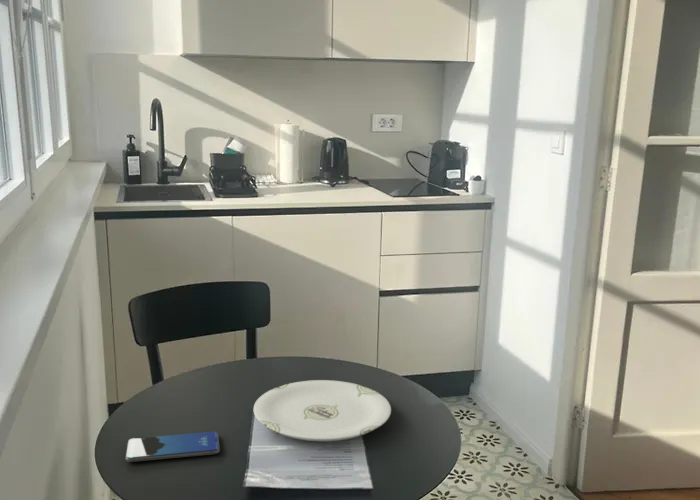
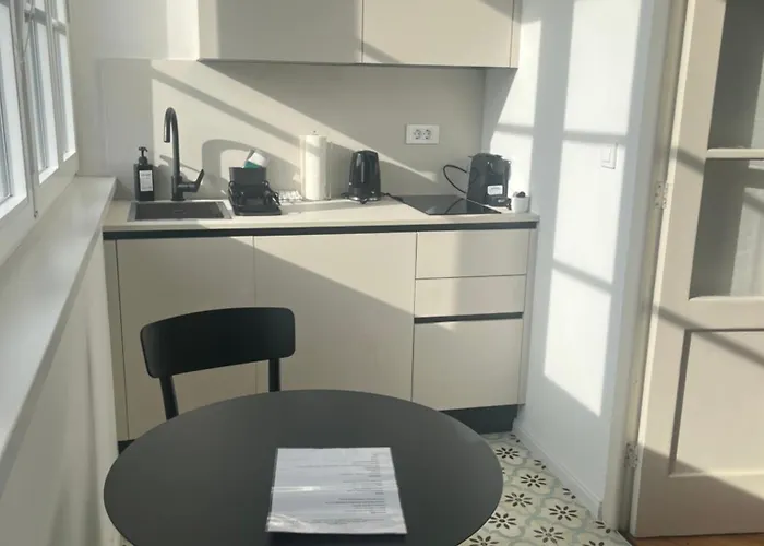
- smartphone (173, 446)
- plate (322, 411)
